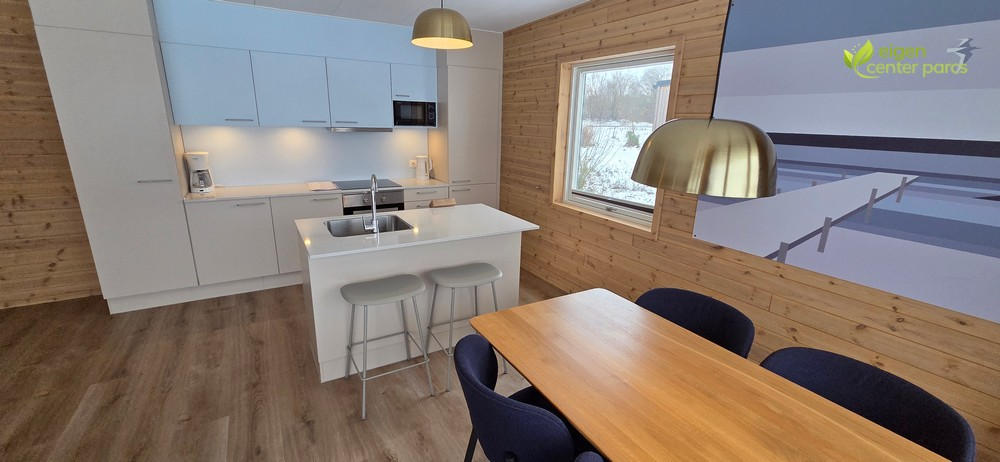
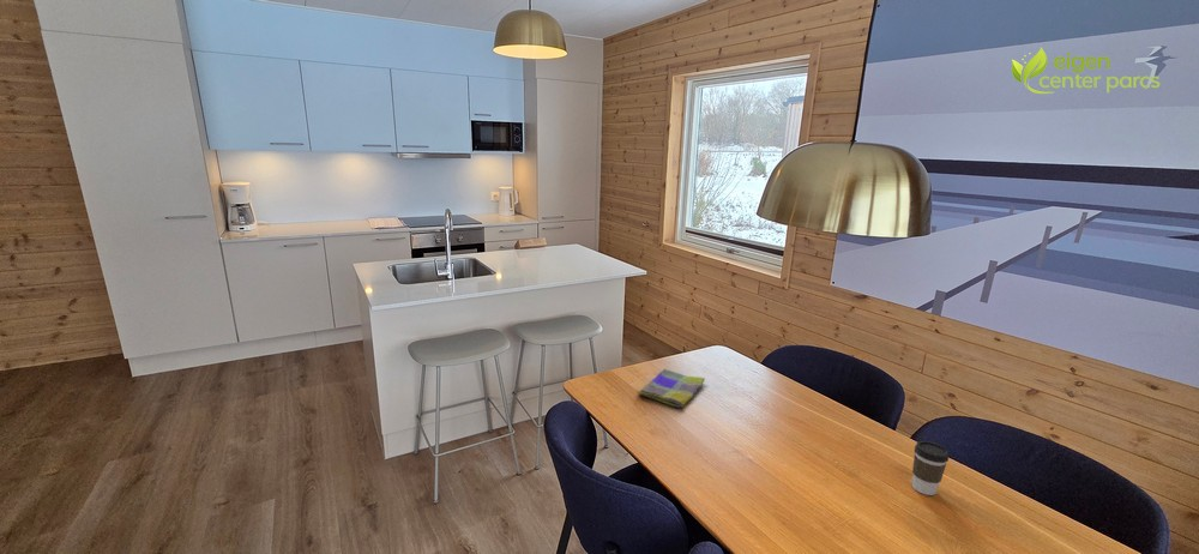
+ coffee cup (927, 468)
+ dish towel (671, 386)
